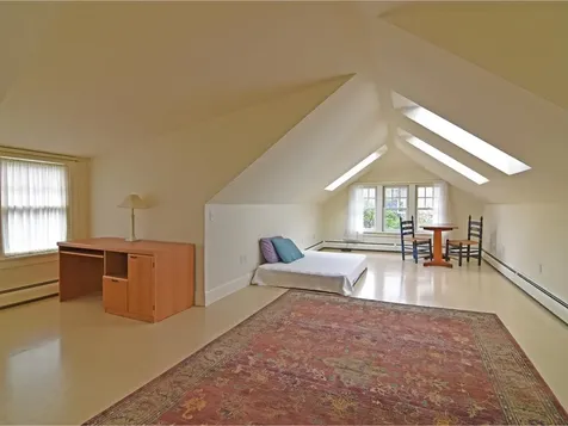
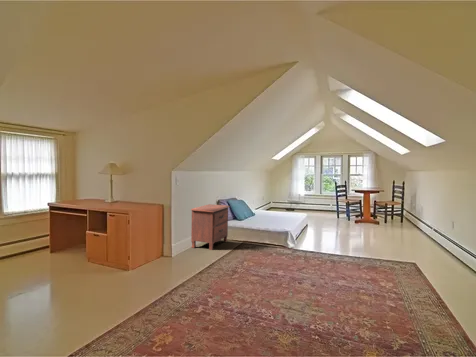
+ nightstand (211, 225)
